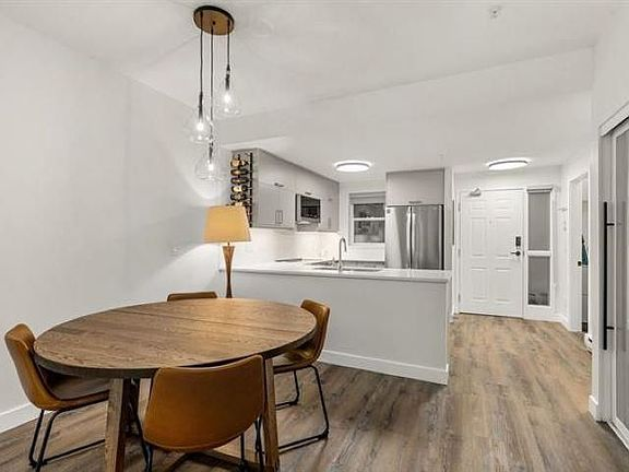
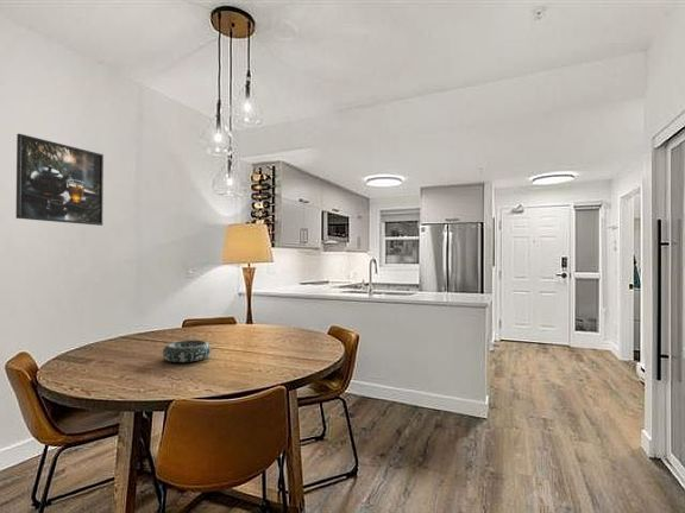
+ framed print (63, 183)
+ decorative bowl (187, 350)
